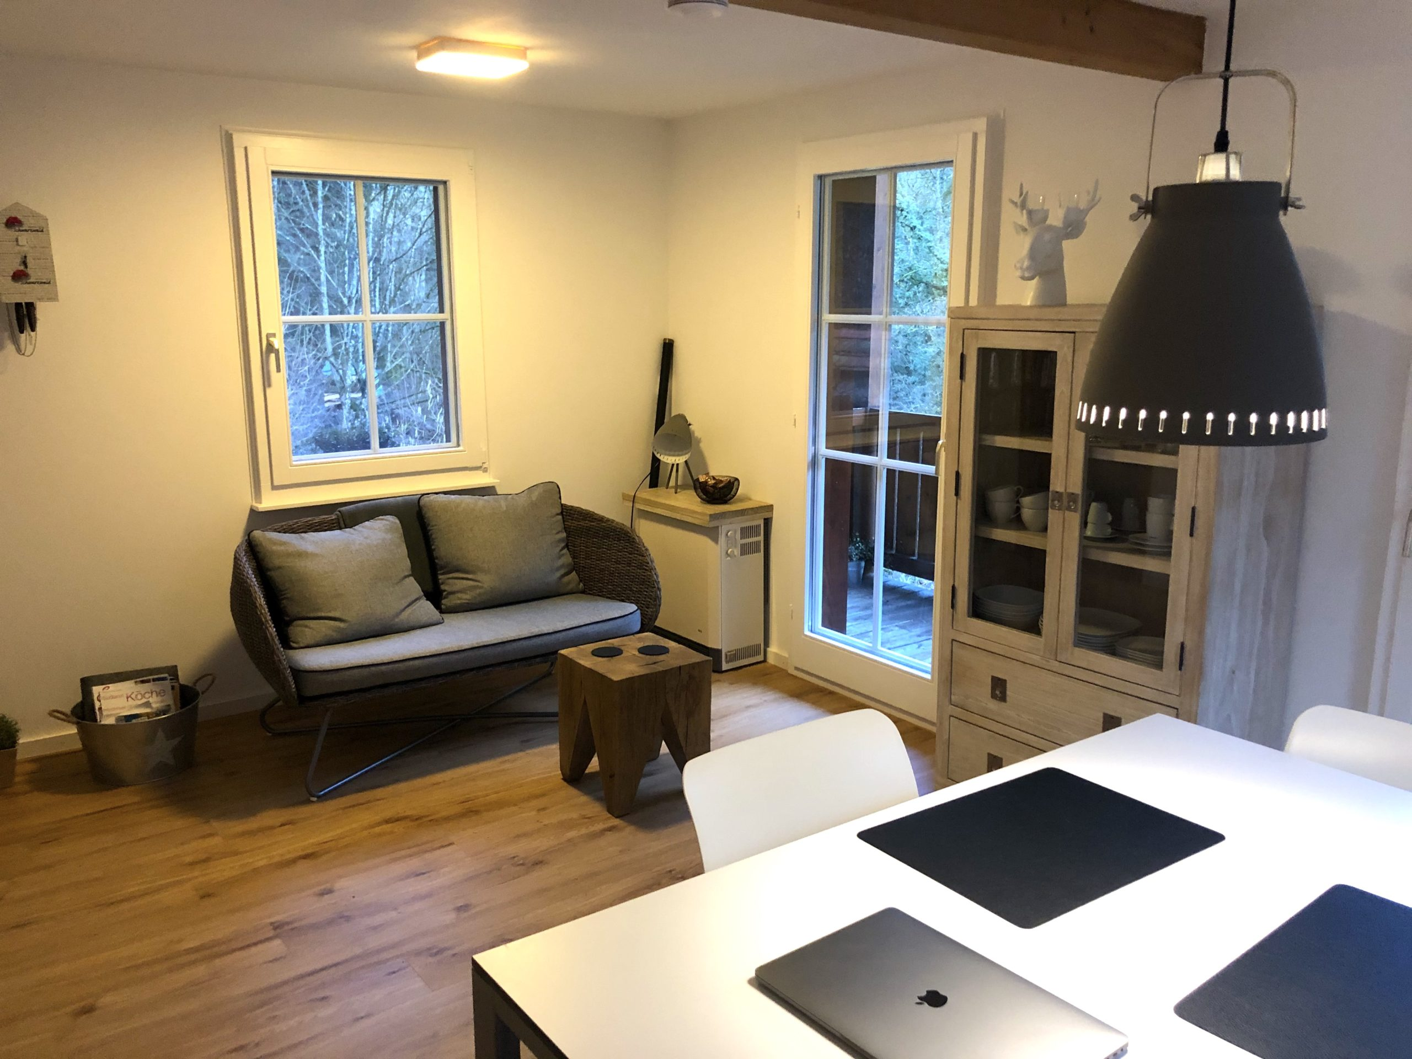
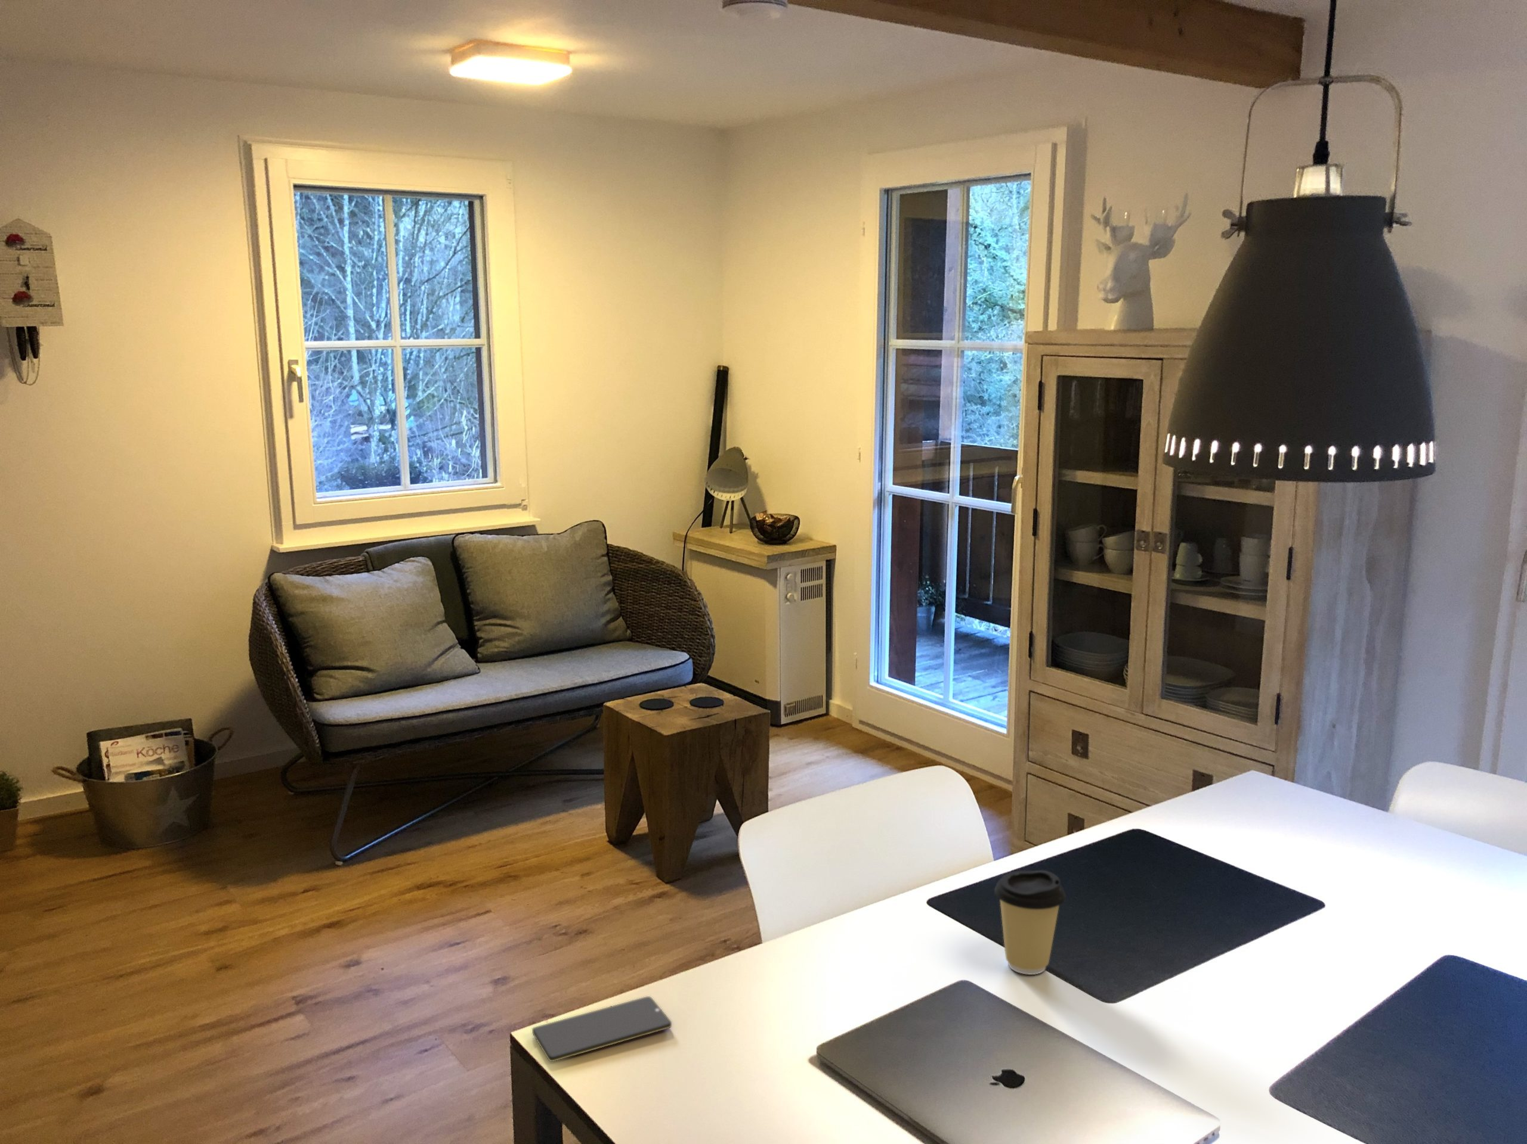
+ smartphone (602, 1027)
+ coffee cup (1028, 923)
